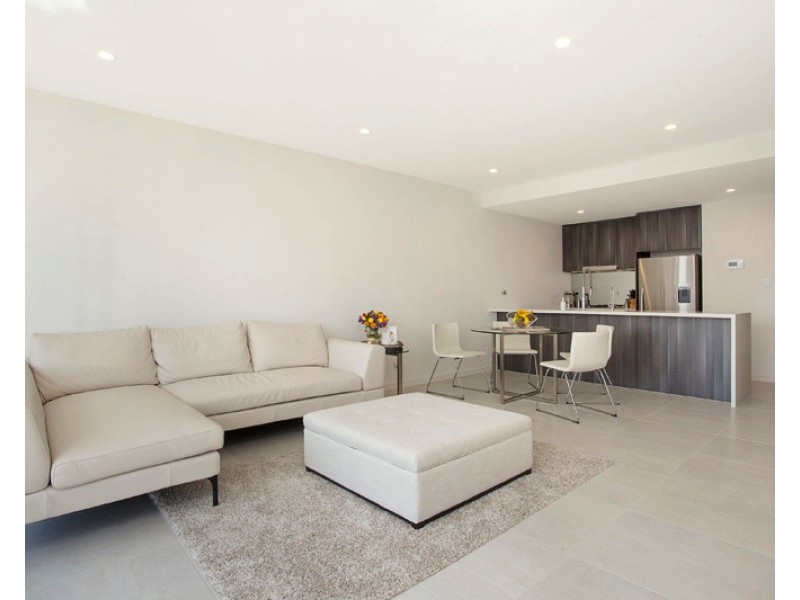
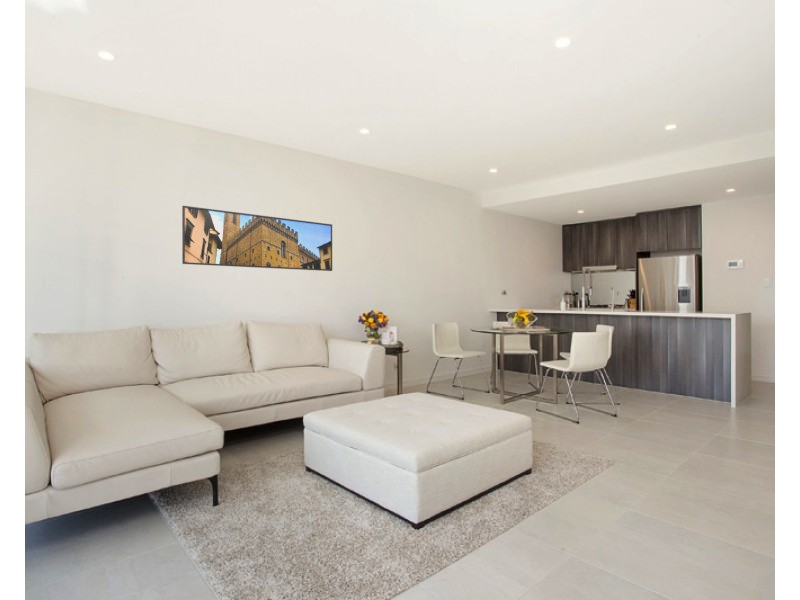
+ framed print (265, 242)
